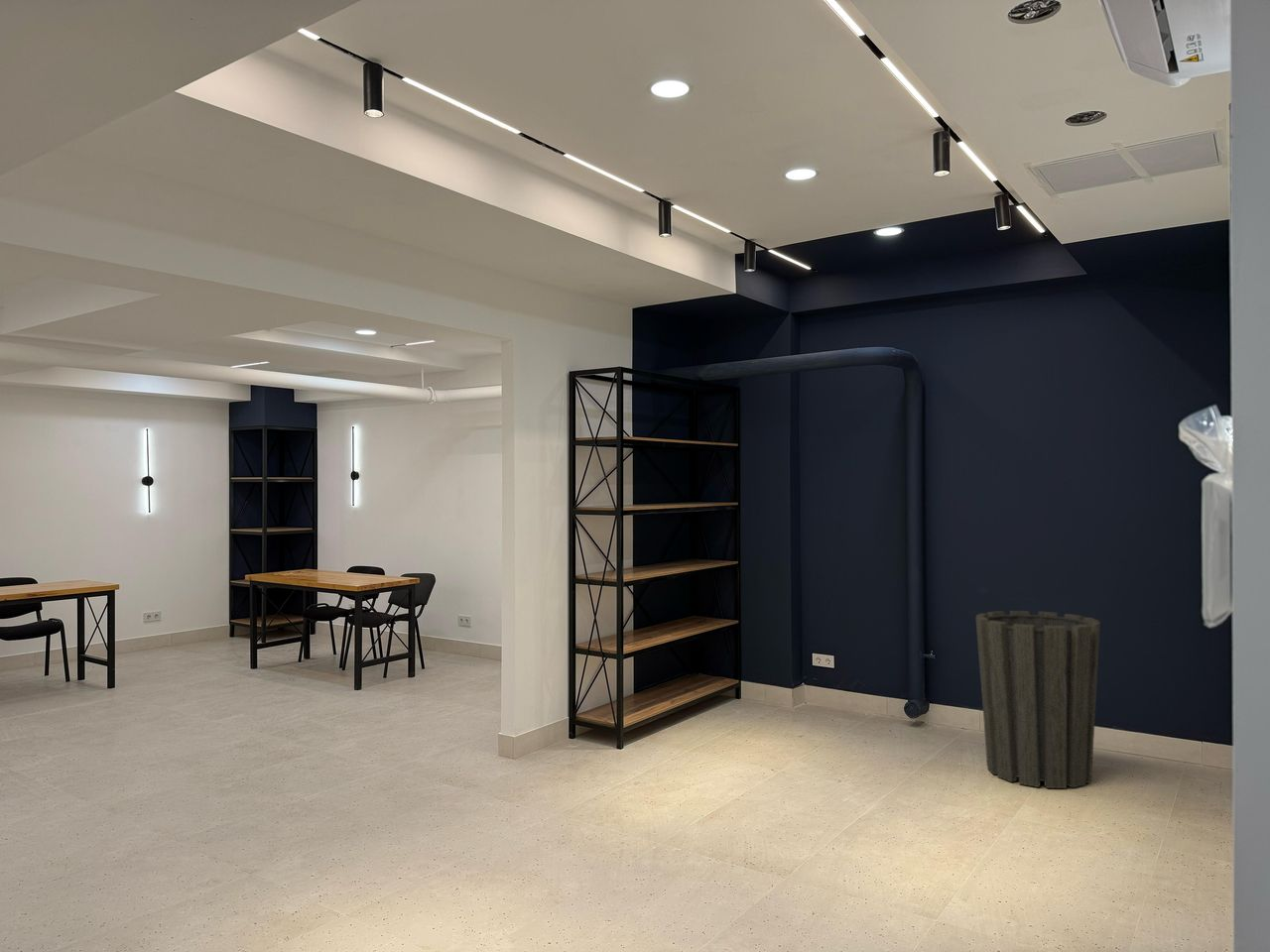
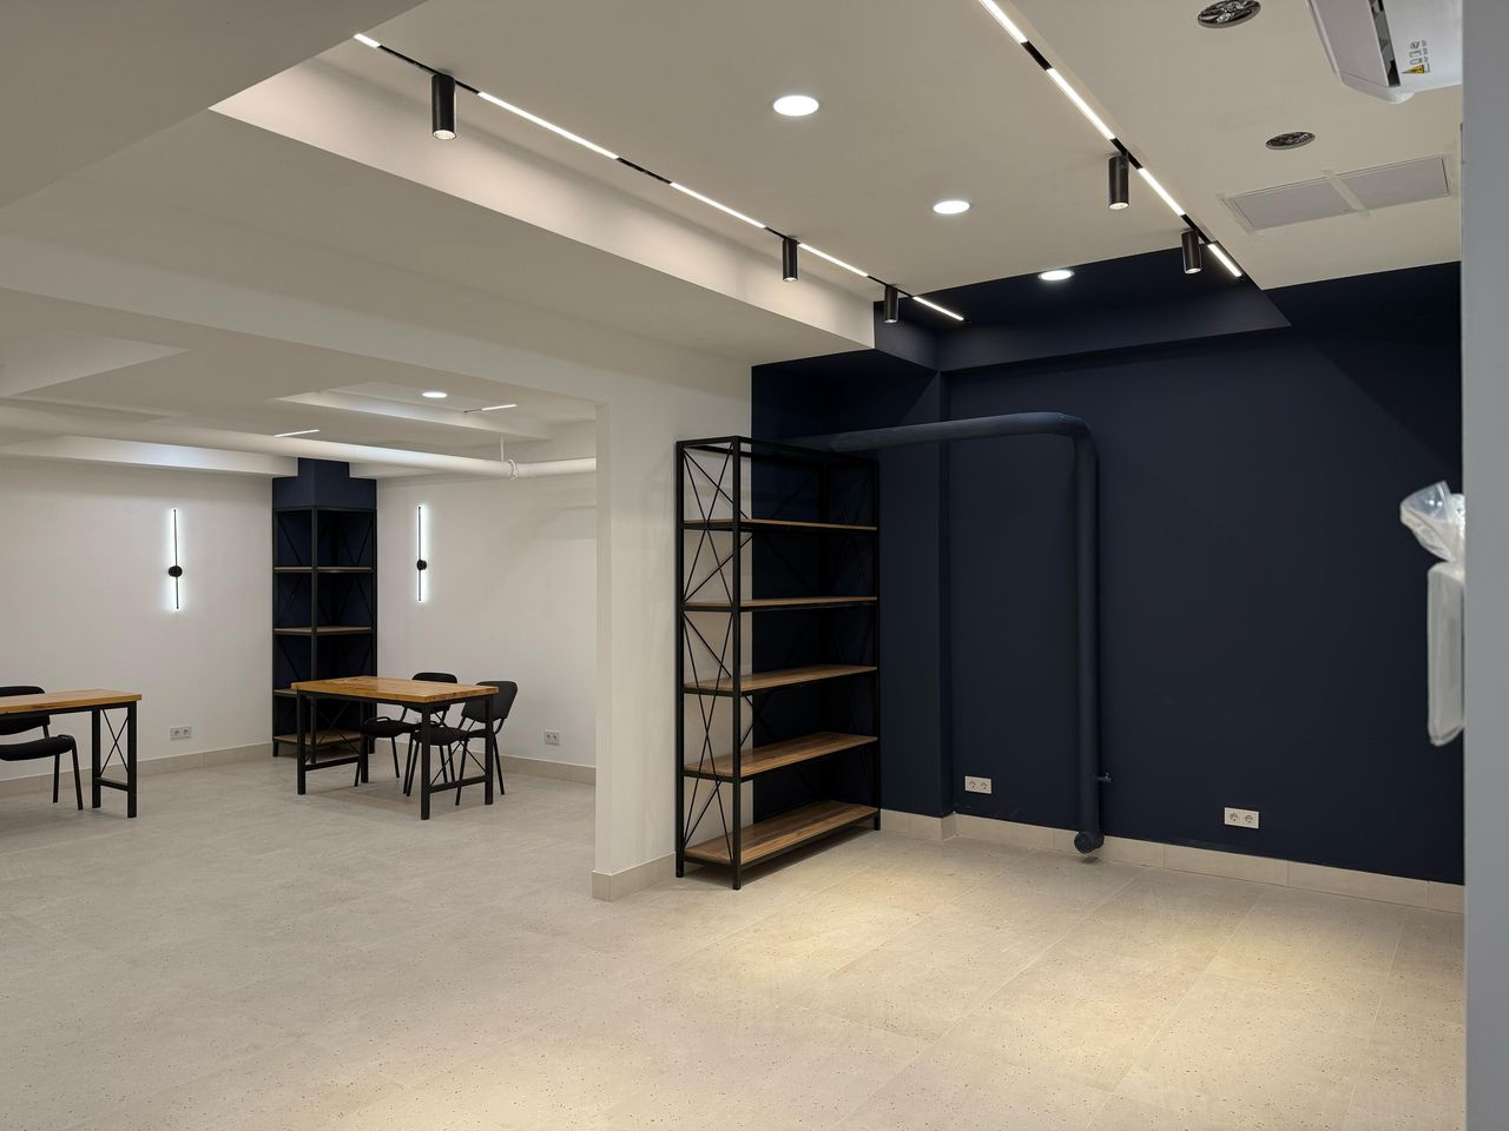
- trash can (1037, 695)
